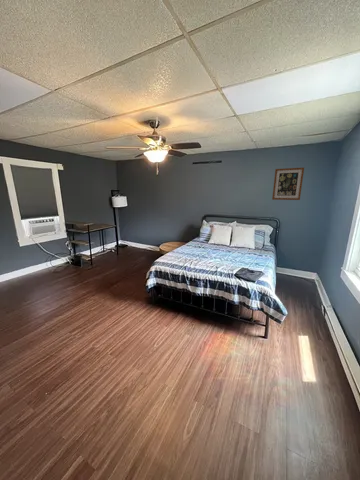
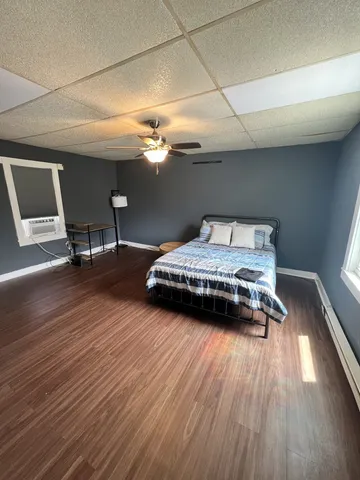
- wall art (287, 184)
